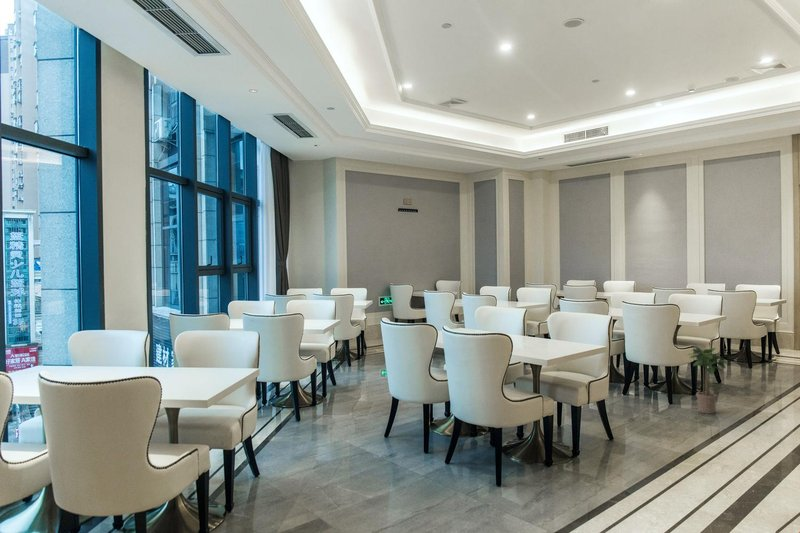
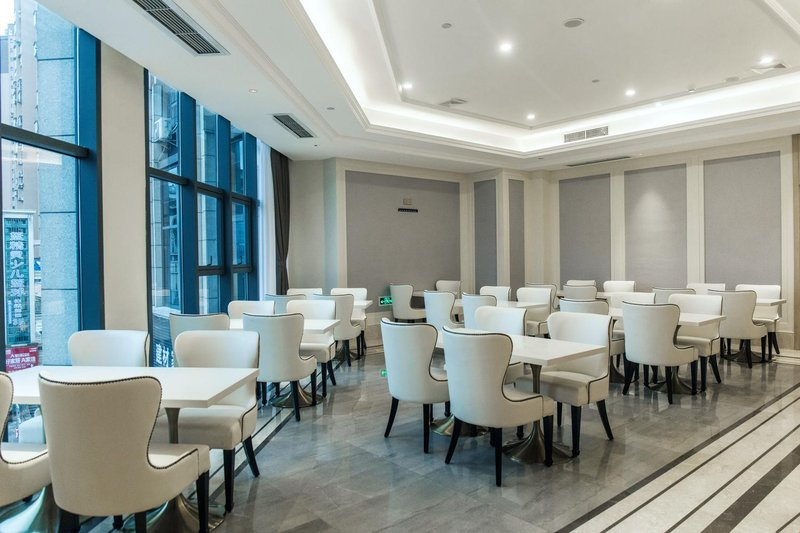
- potted plant (708, 378)
